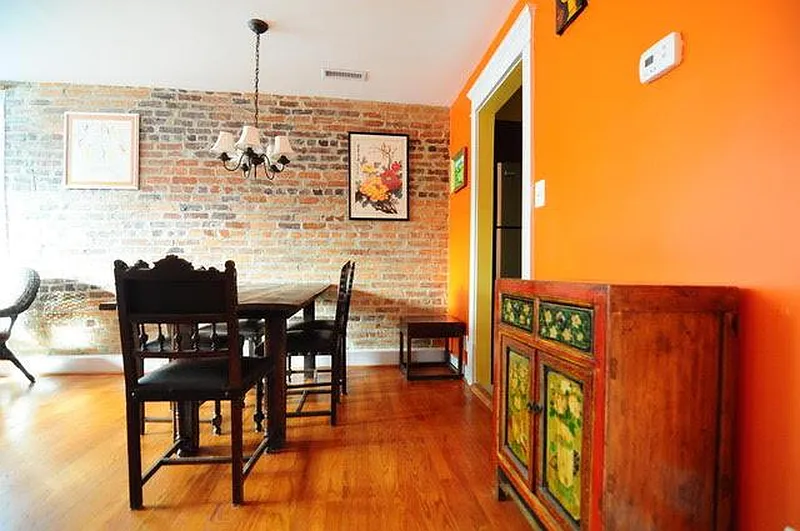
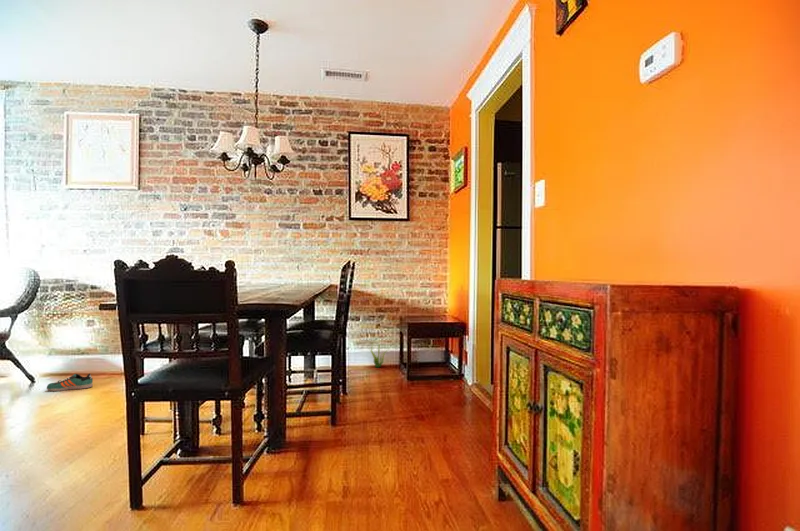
+ decorative plant (378, 352)
+ sneaker (70, 381)
